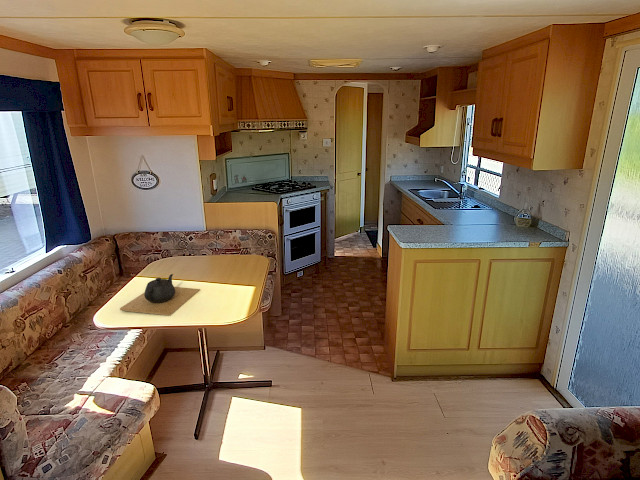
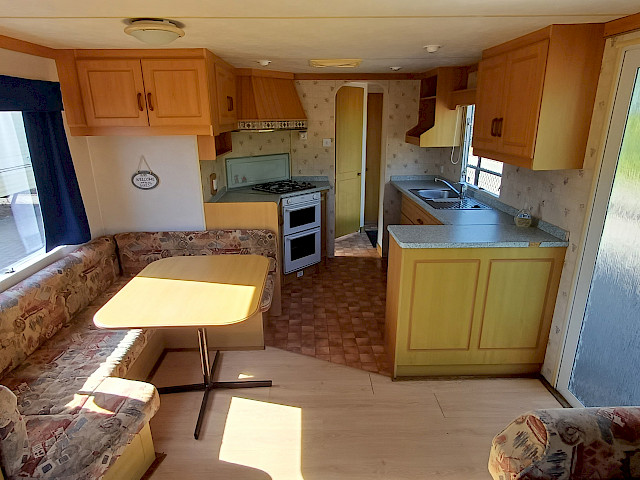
- teapot (161, 288)
